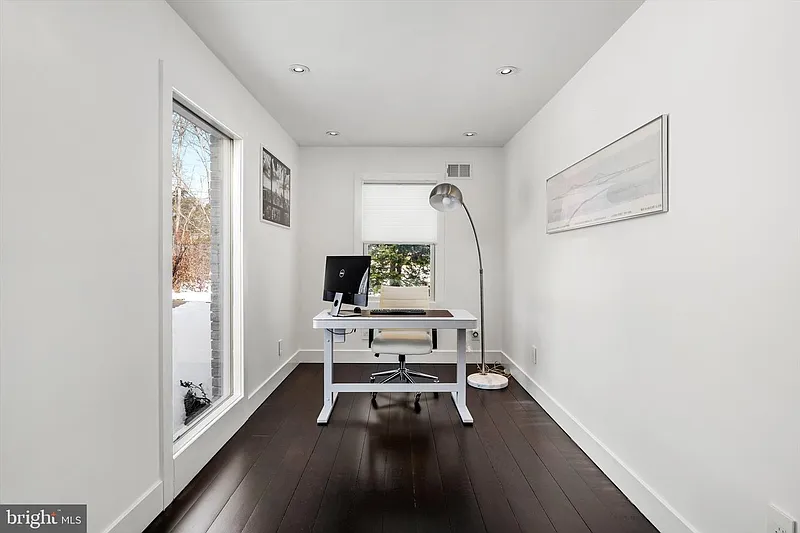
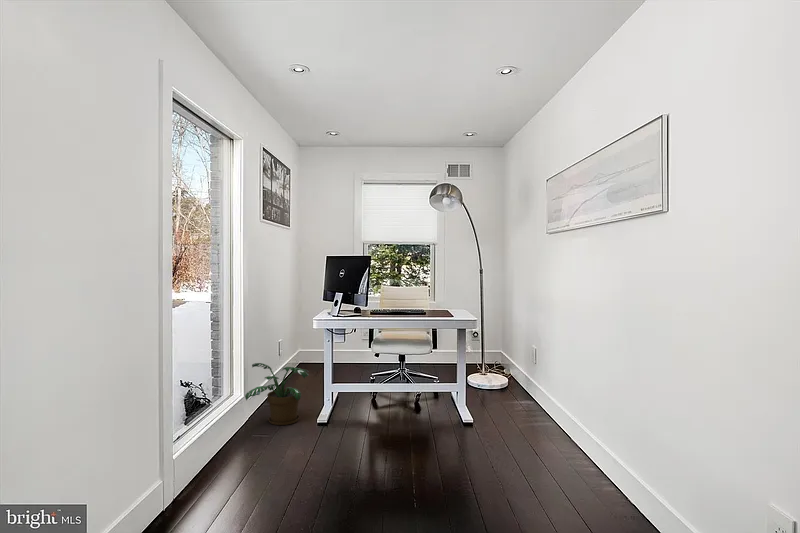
+ potted plant (279, 393)
